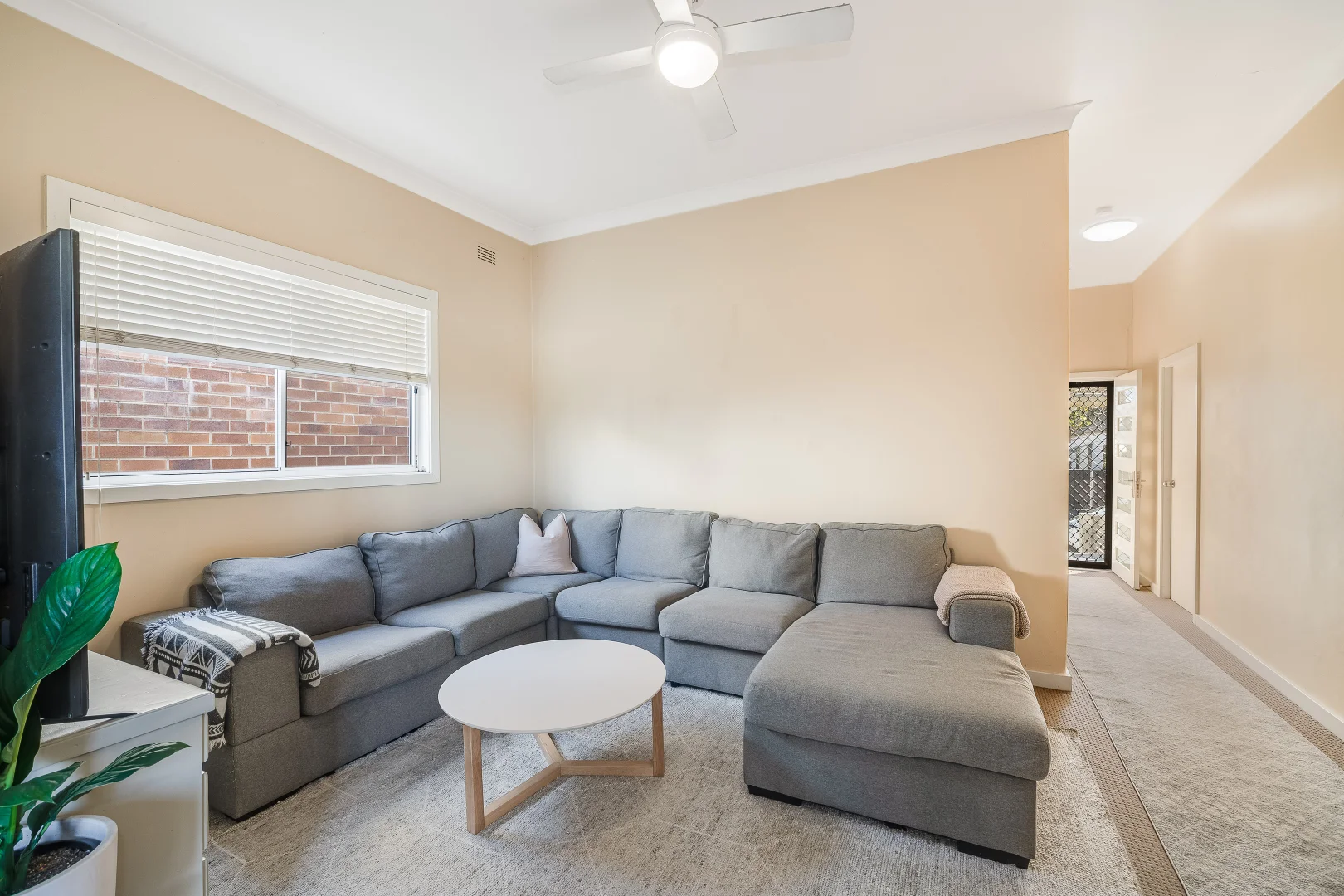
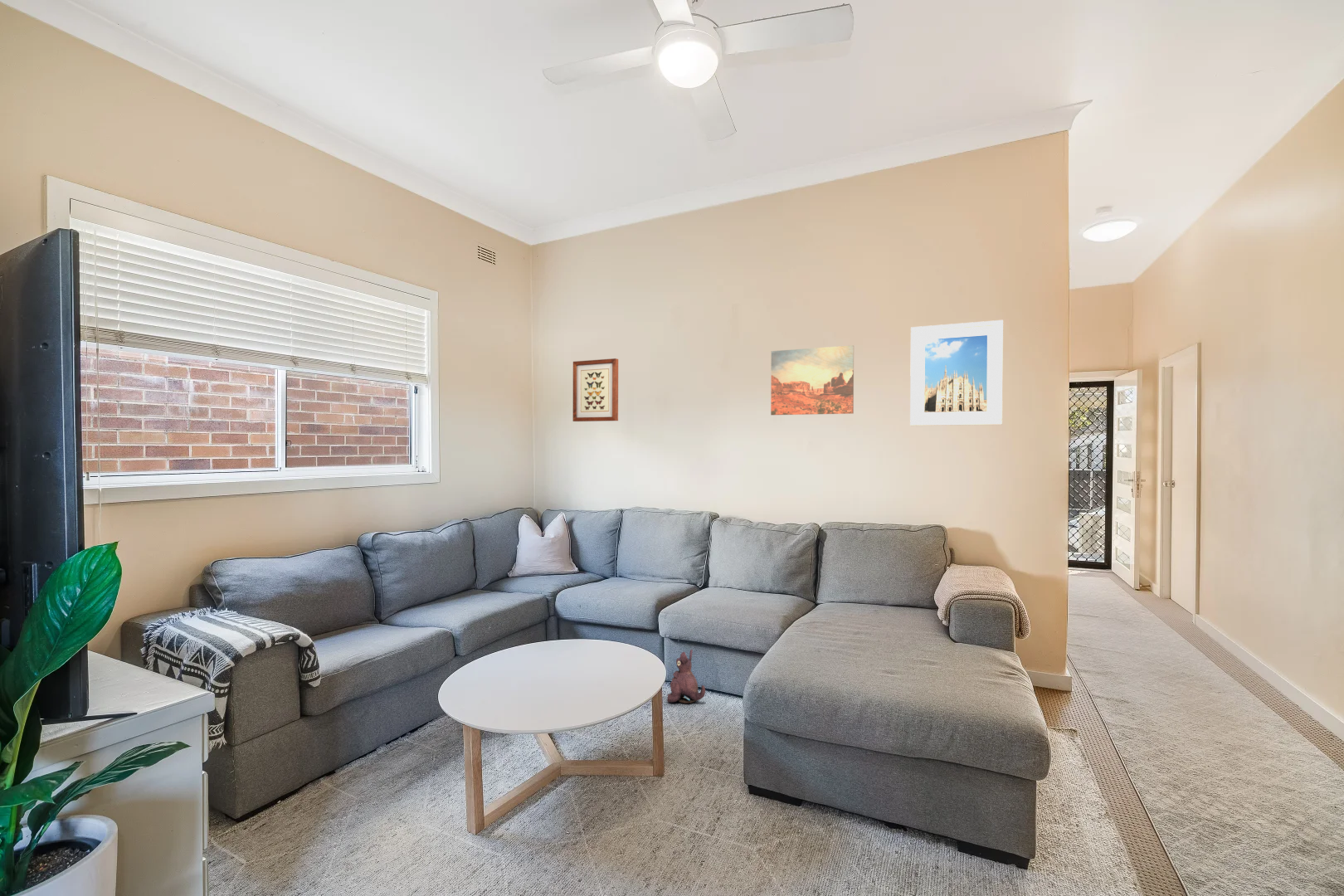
+ plush toy (689, 676)
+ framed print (955, 374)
+ wall art (595, 390)
+ wall art (811, 381)
